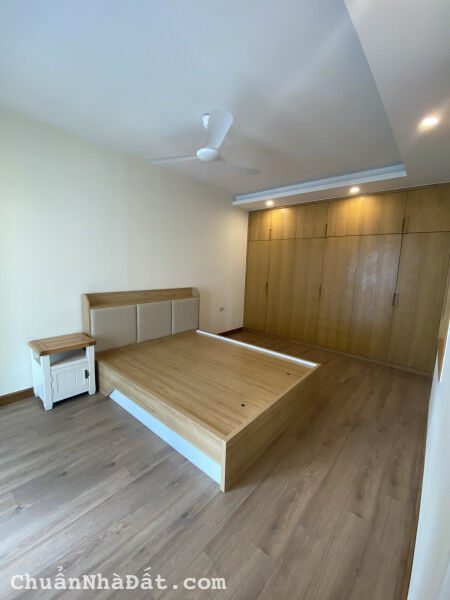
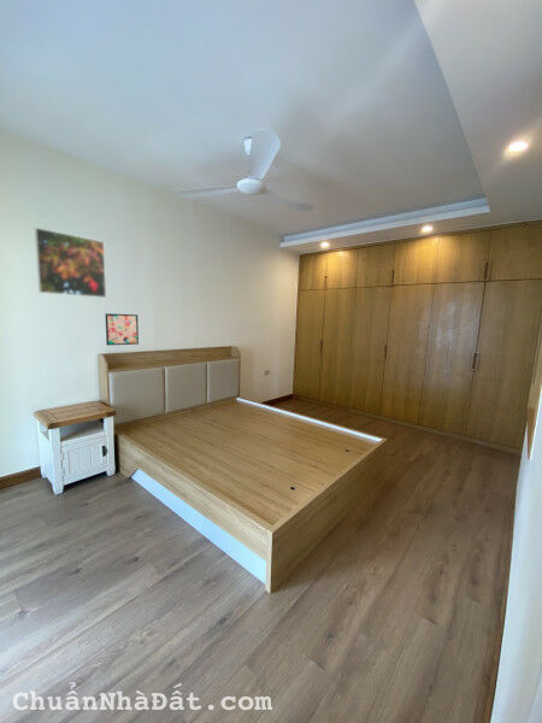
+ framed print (72, 265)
+ wall art (122, 329)
